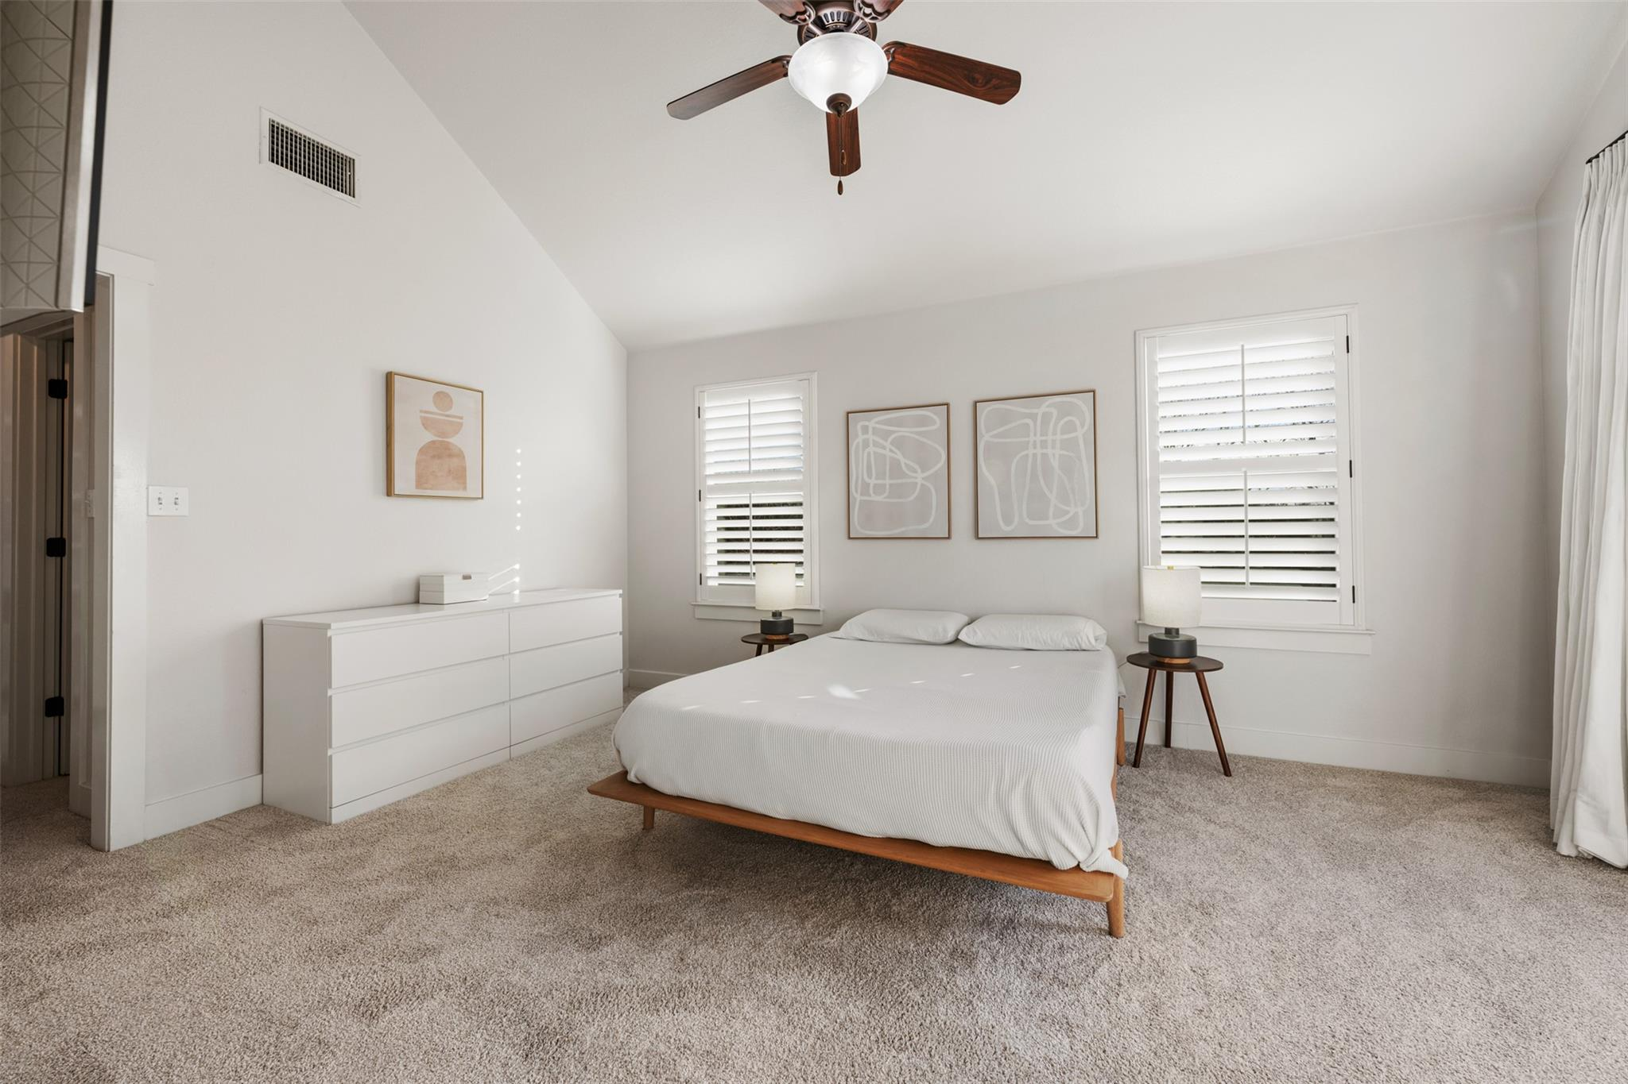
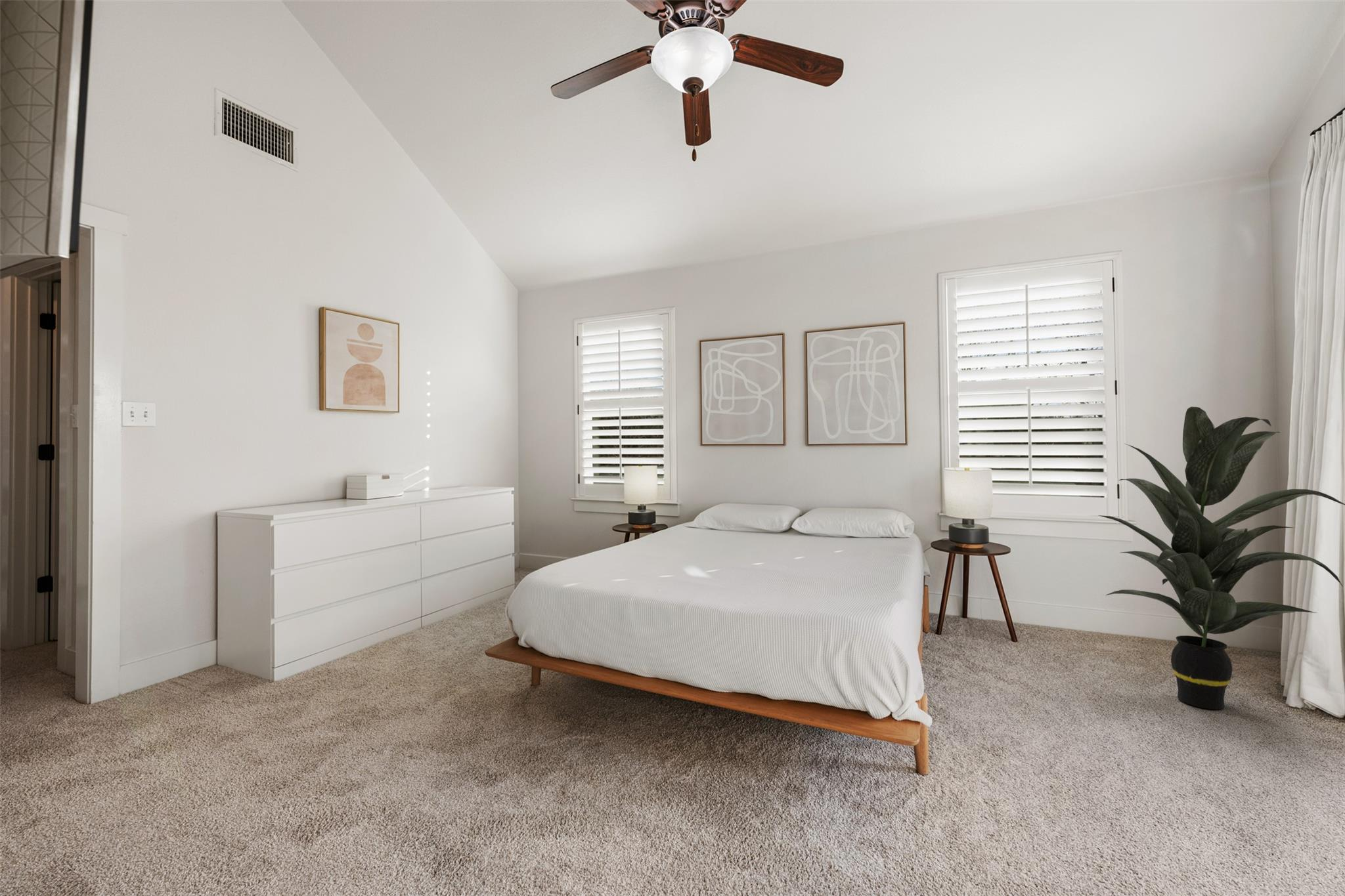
+ indoor plant (1208, 552)
